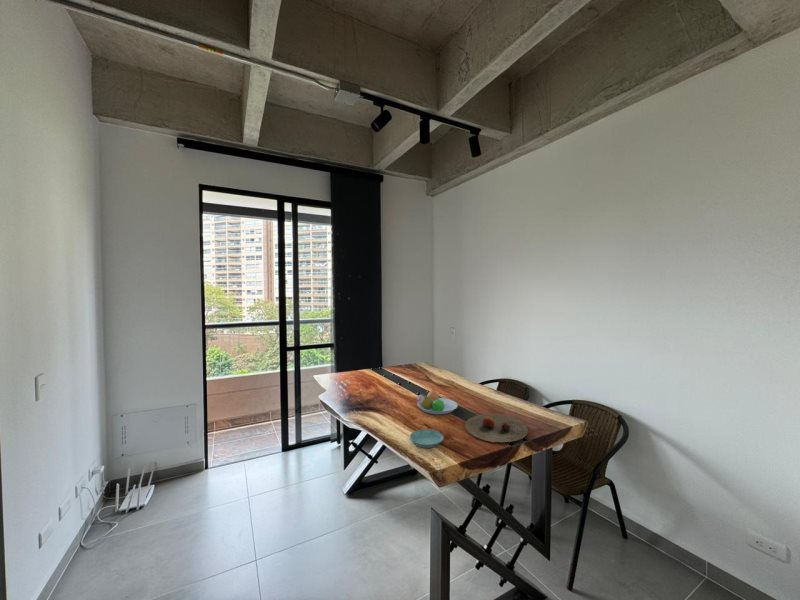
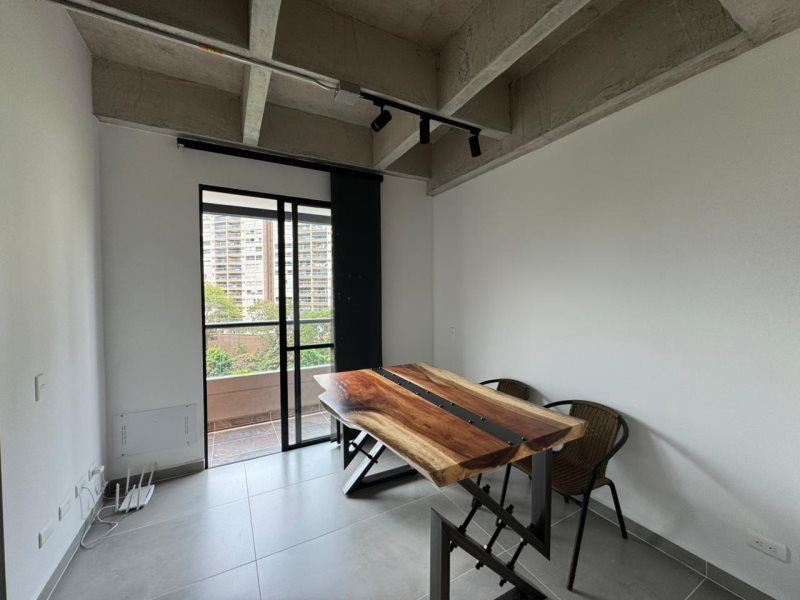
- plate (495, 424)
- fruit bowl (436, 400)
- saucer (426, 439)
